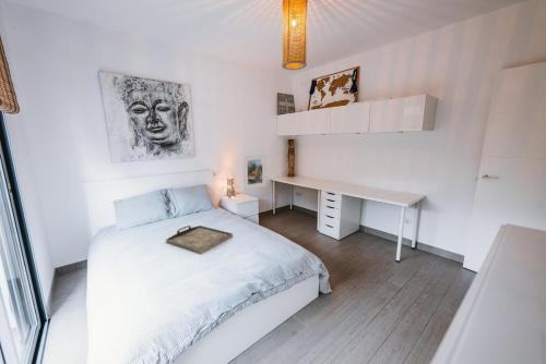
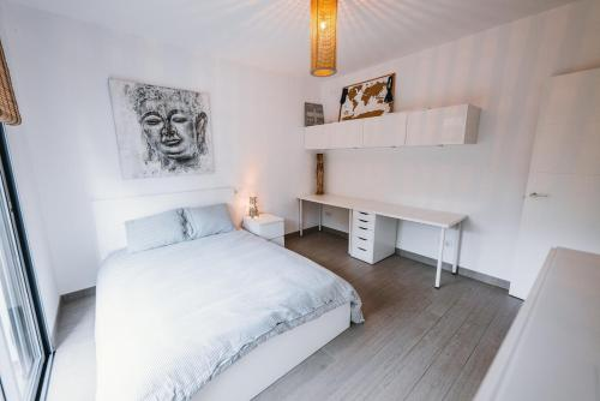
- serving tray (200, 234)
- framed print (254, 171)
